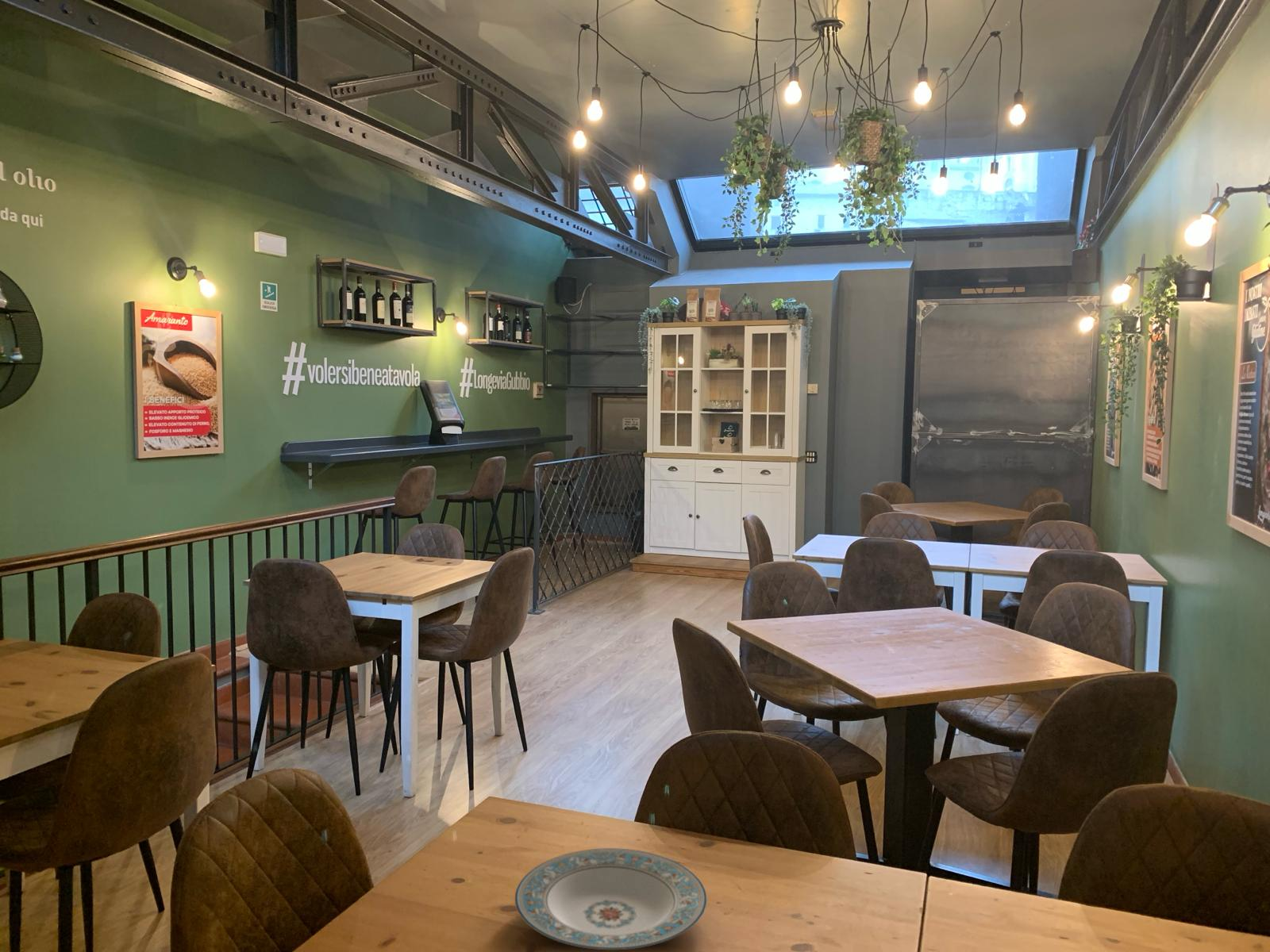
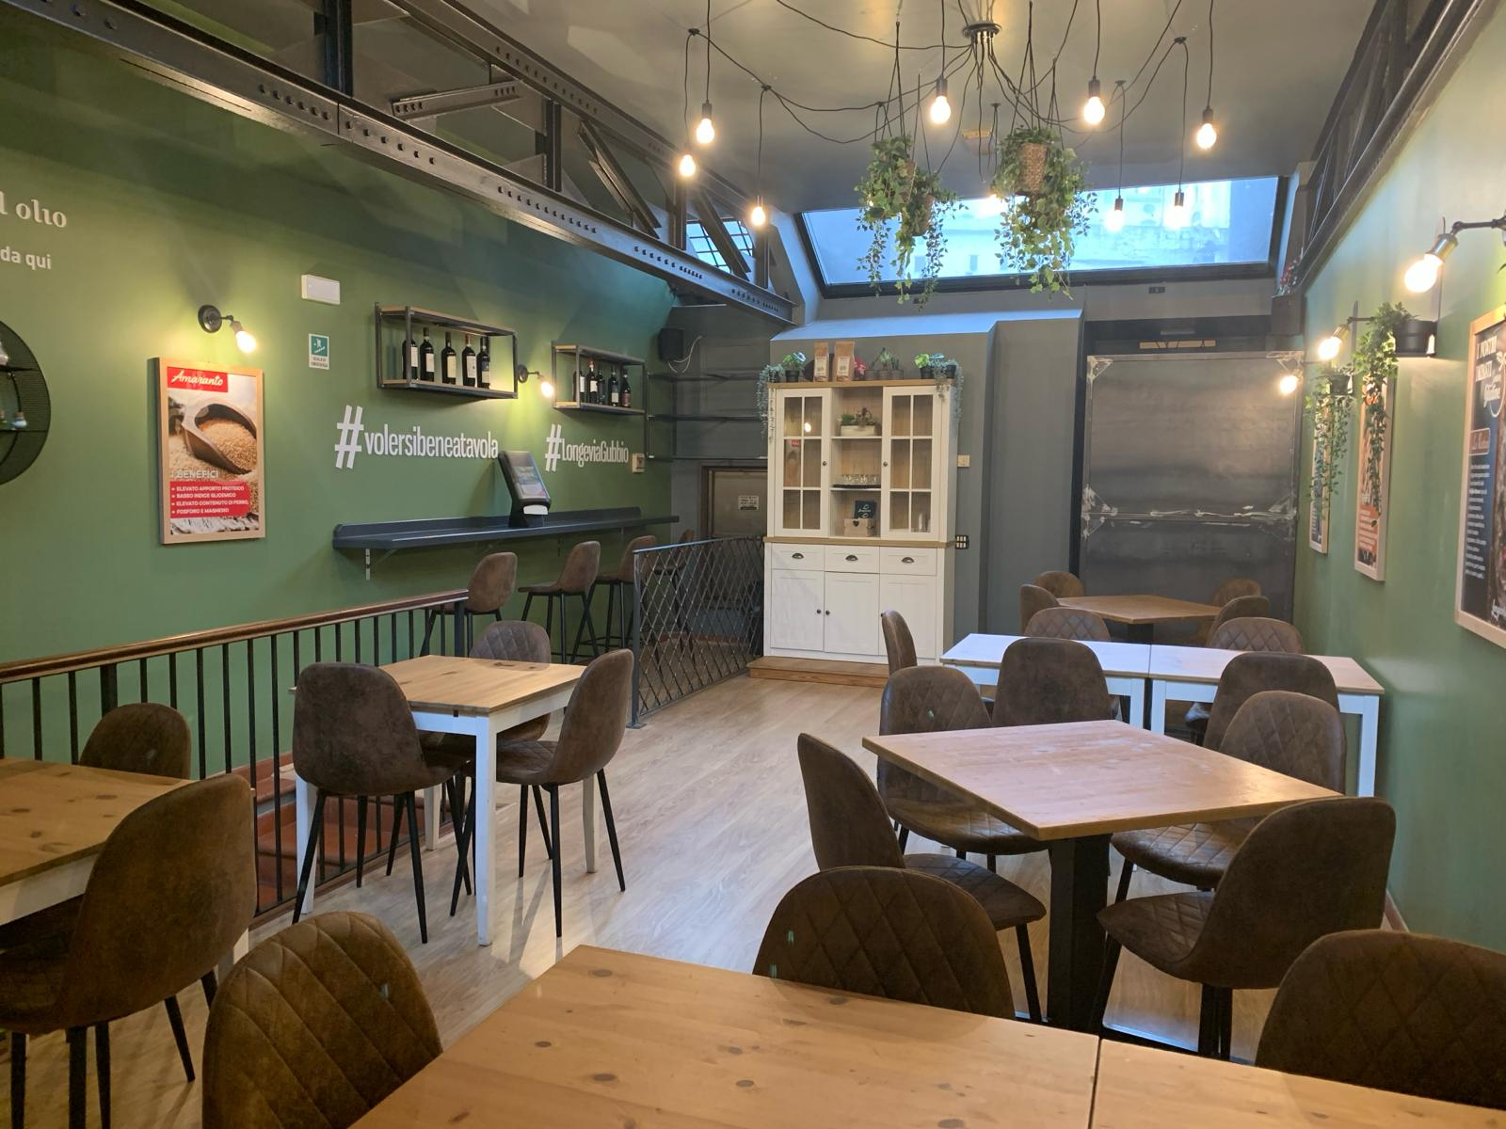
- plate (610, 904)
